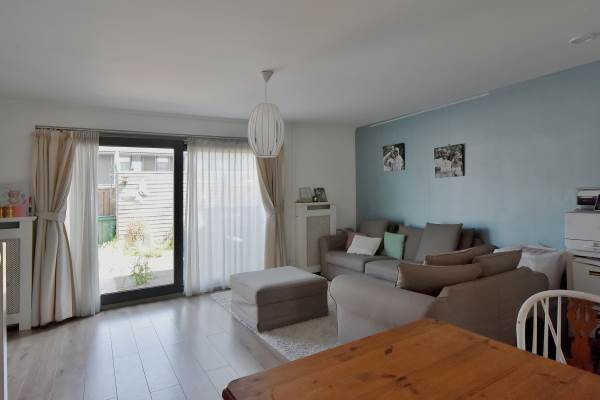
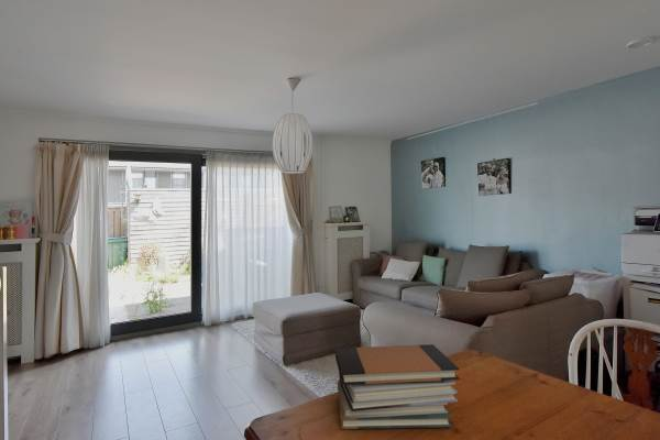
+ book stack (393, 384)
